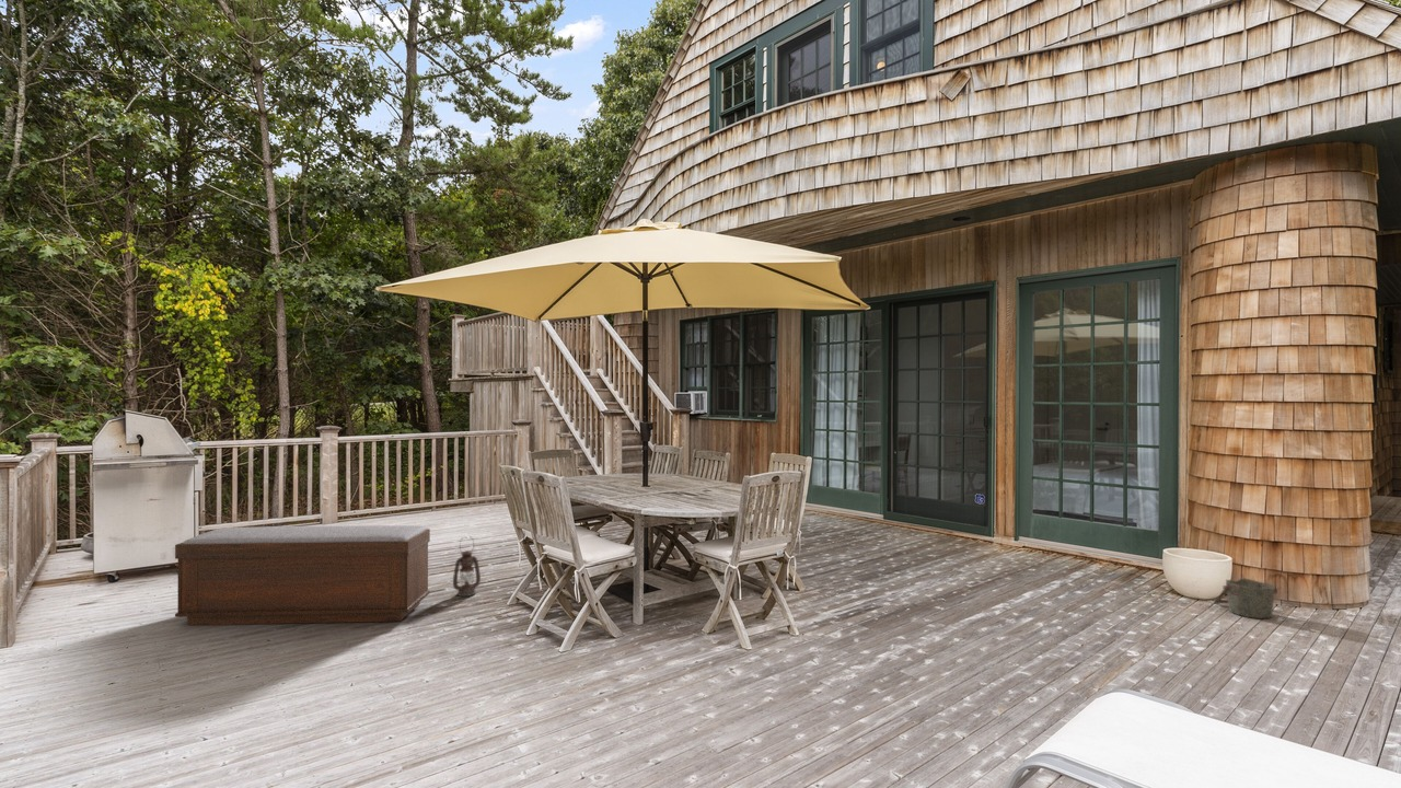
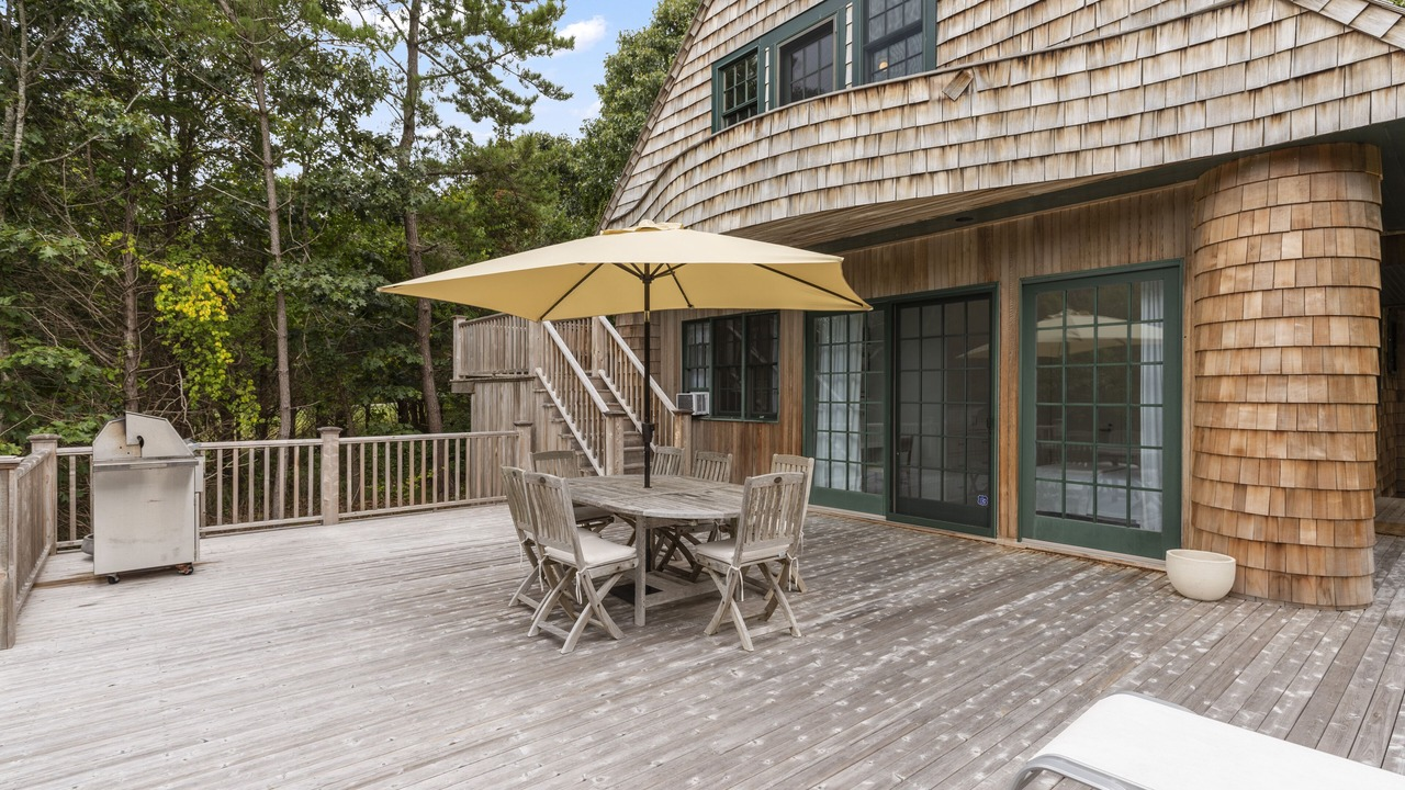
- bucket (1247, 596)
- bench (310, 571)
- lantern (466, 565)
